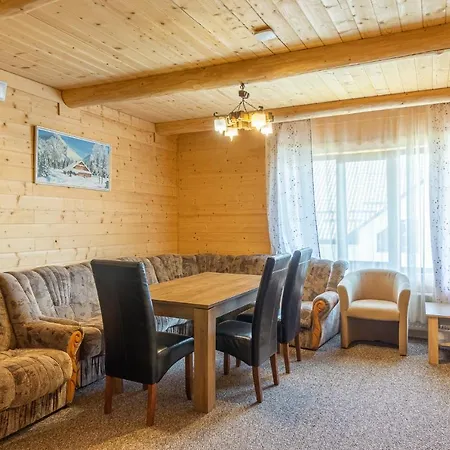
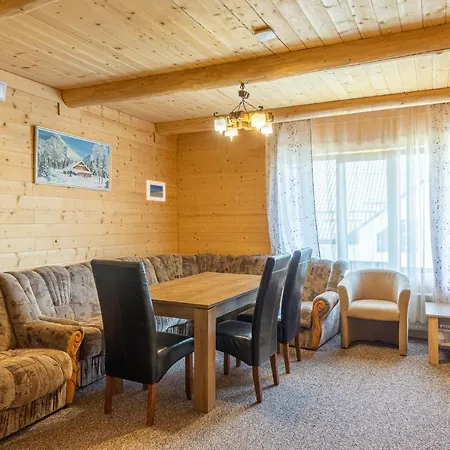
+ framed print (156, 191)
